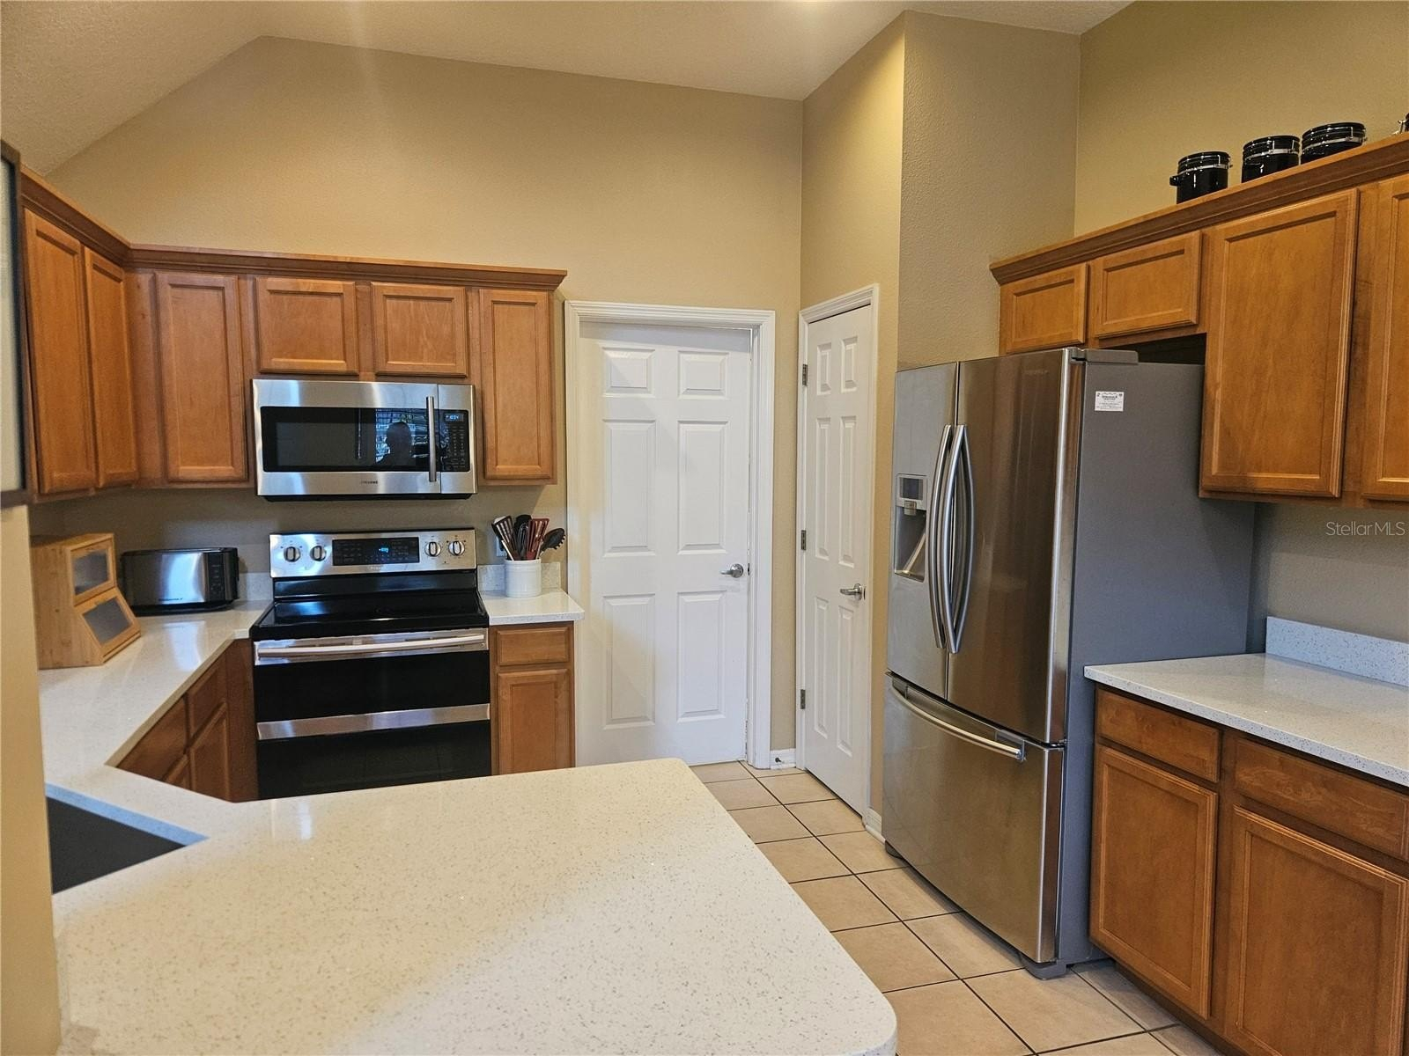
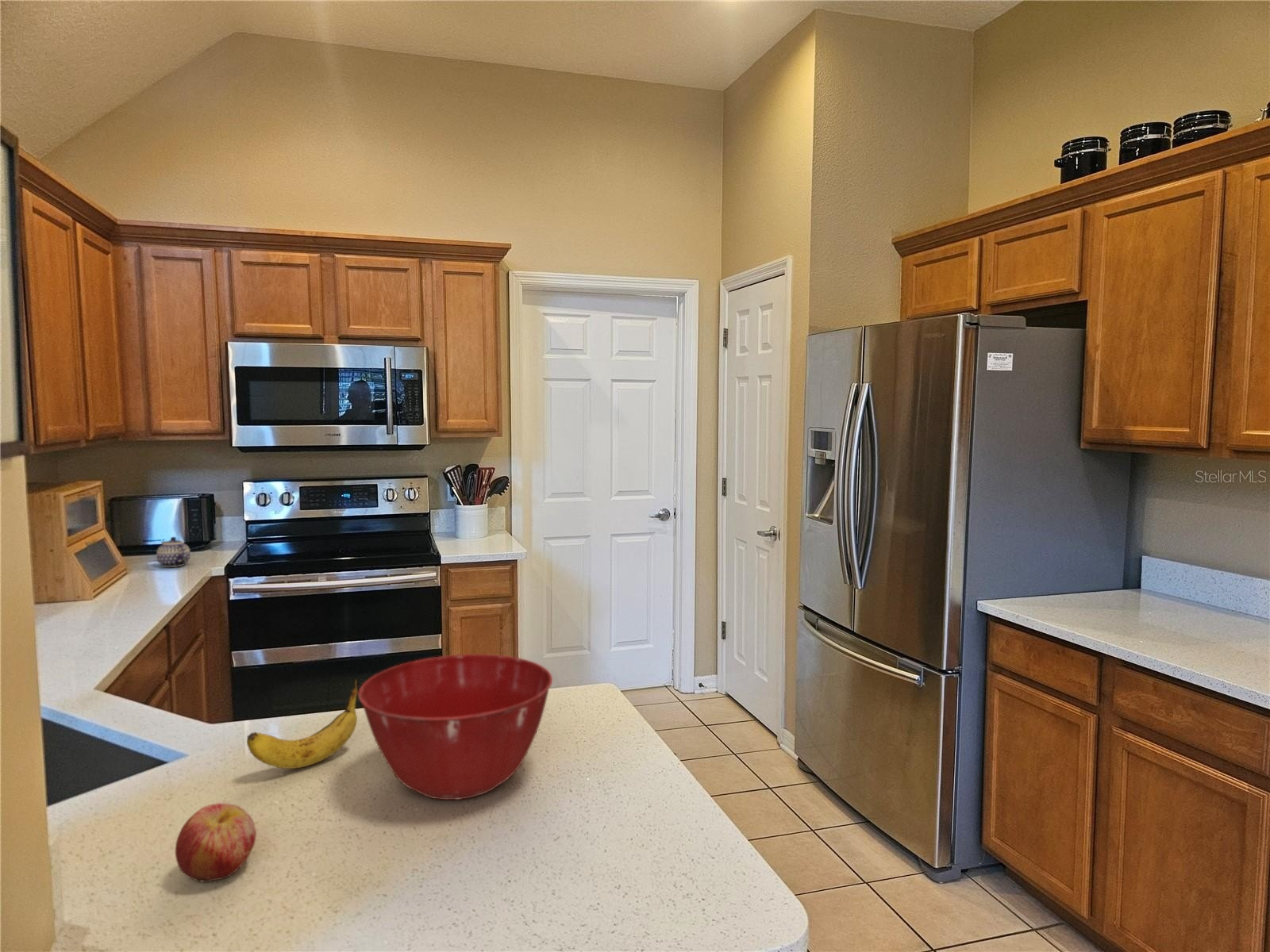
+ banana (310, 735)
+ apple (216, 839)
+ mixing bowl (459, 731)
+ teapot (173, 551)
